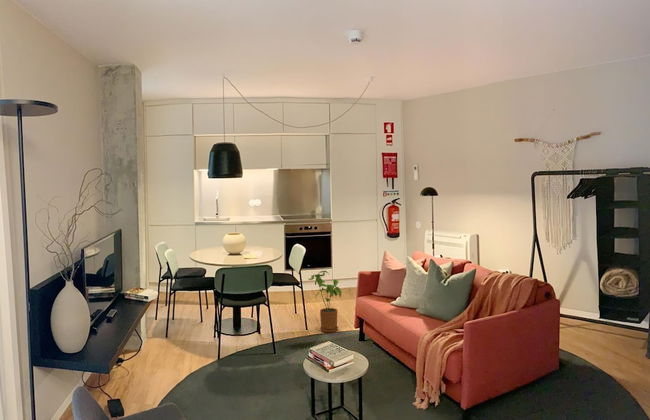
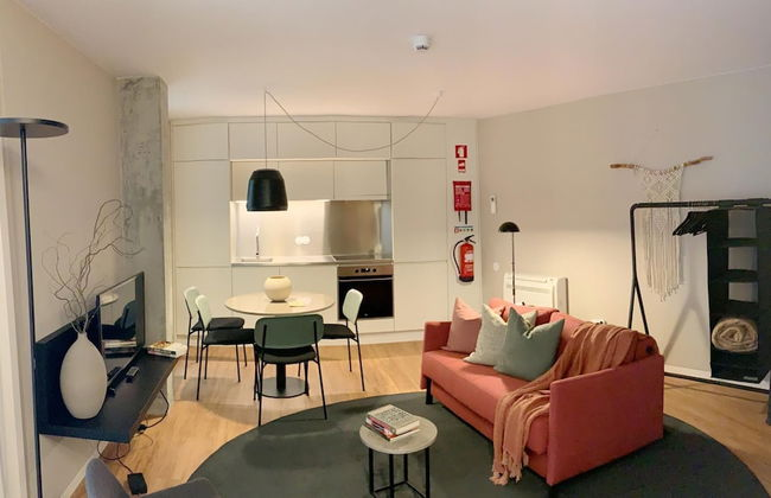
- house plant (328, 300)
